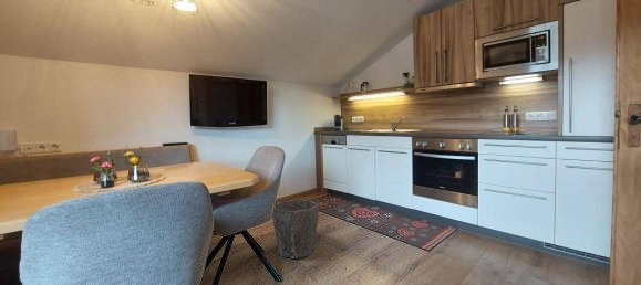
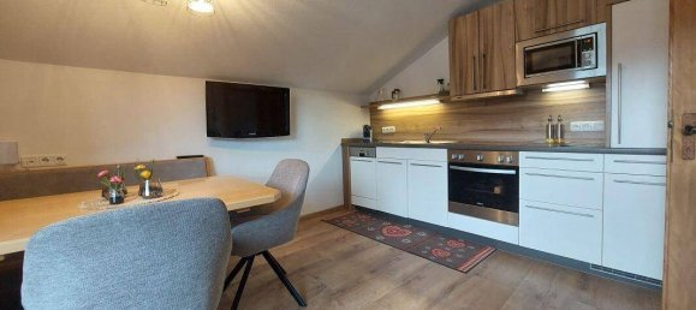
- waste bin (294, 228)
